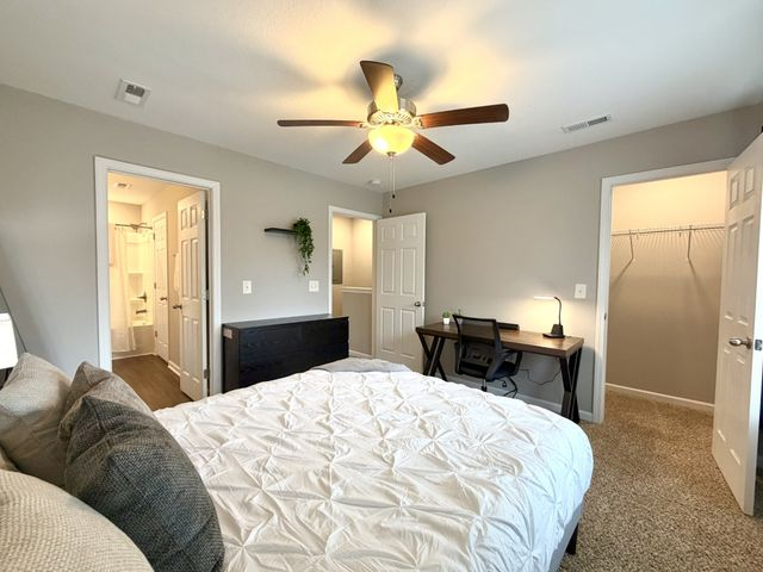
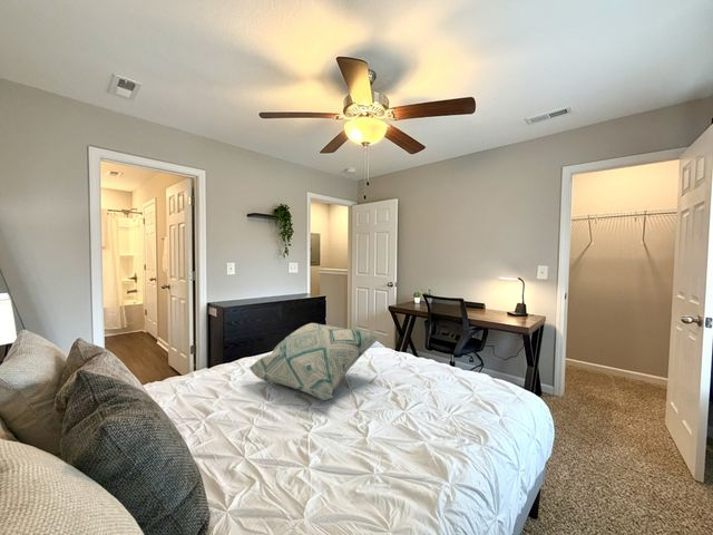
+ decorative pillow (316, 354)
